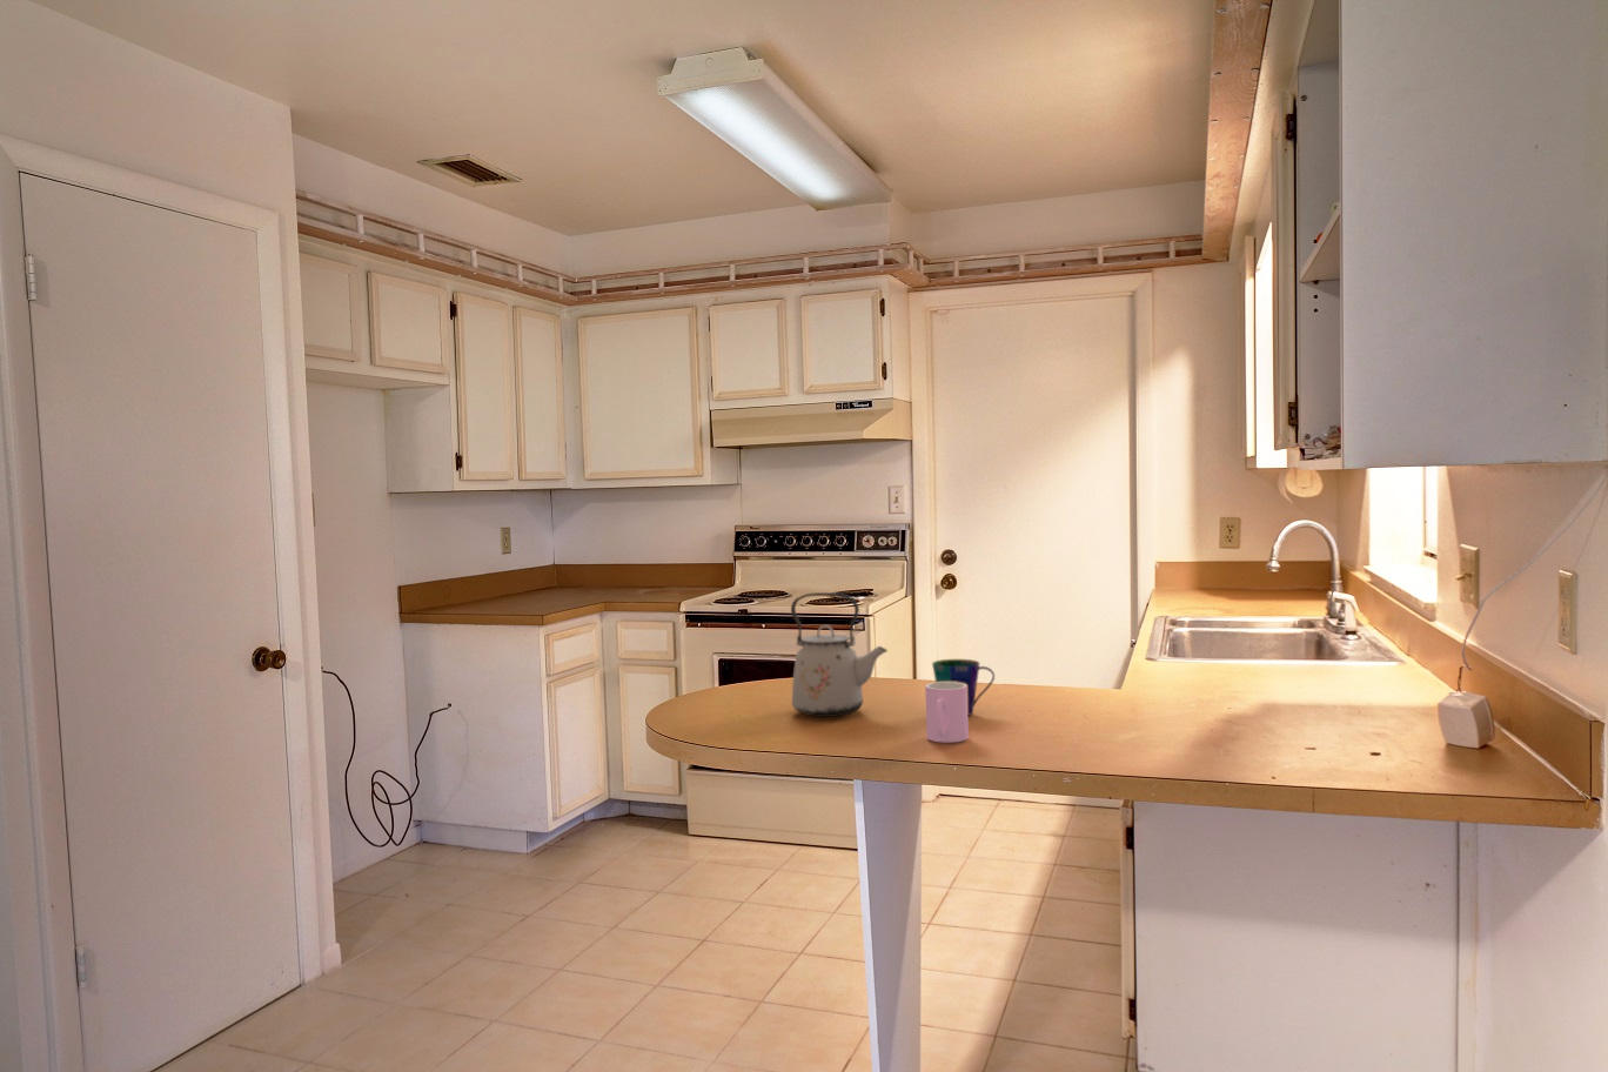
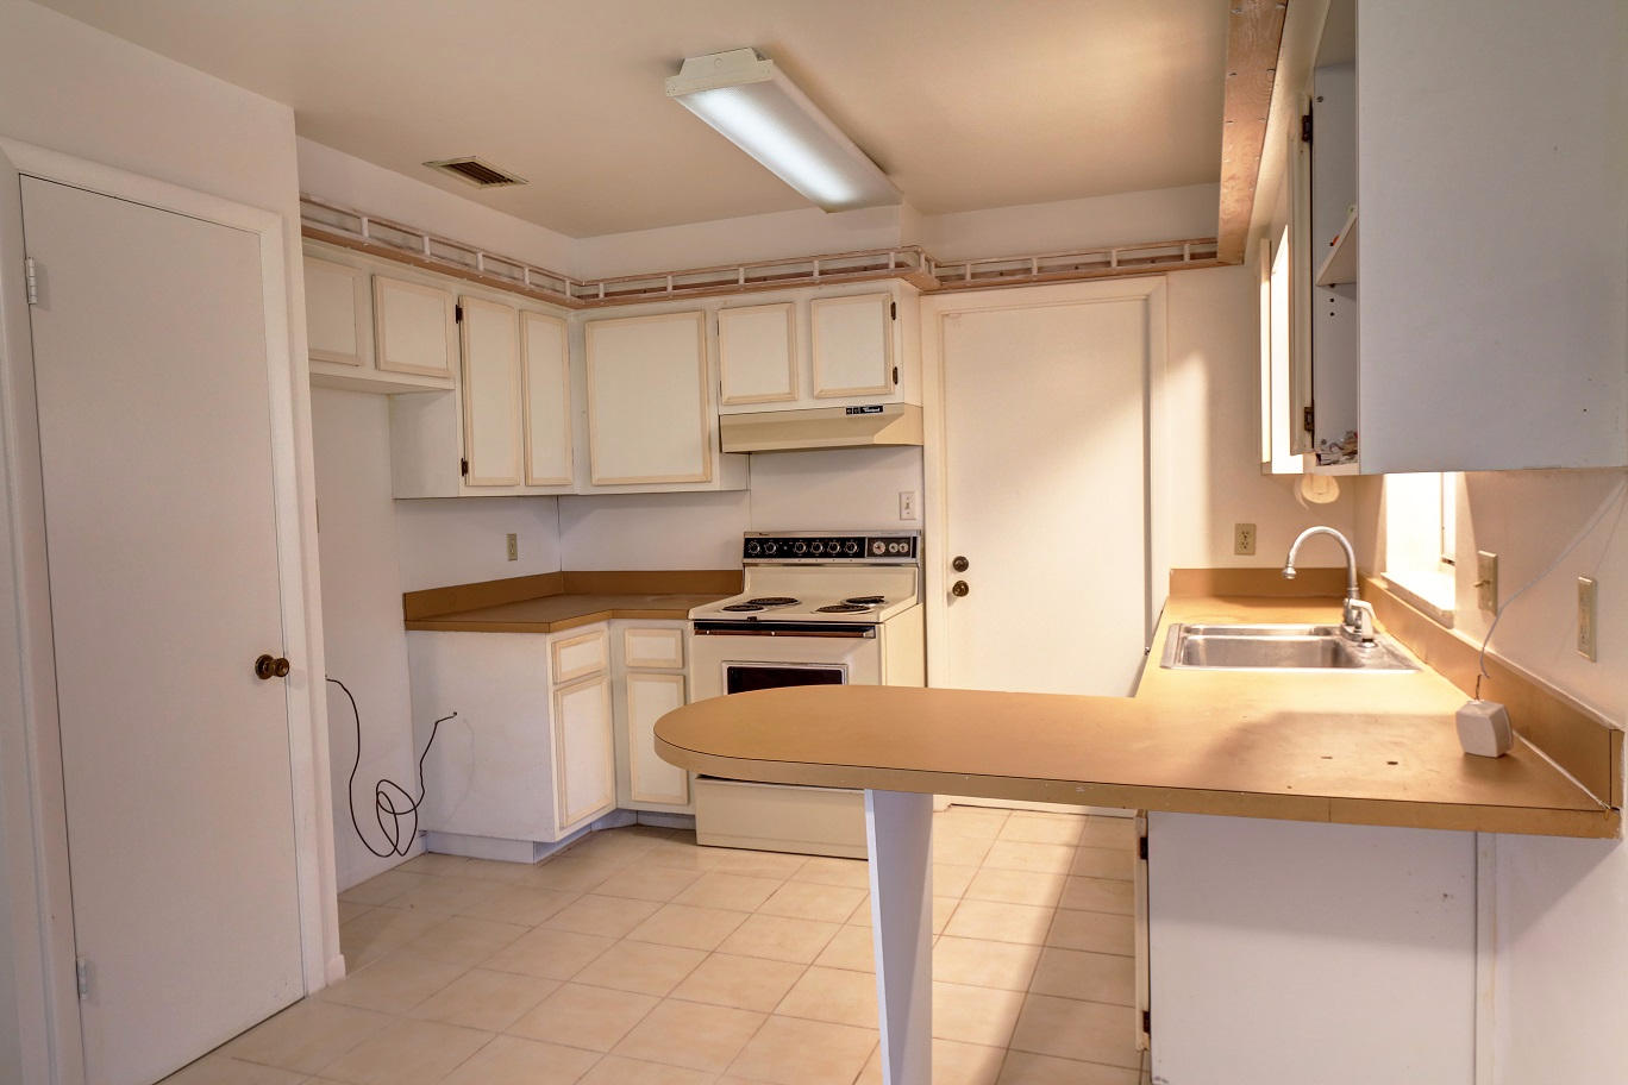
- cup (944, 713)
- cup (968, 688)
- kettle (838, 652)
